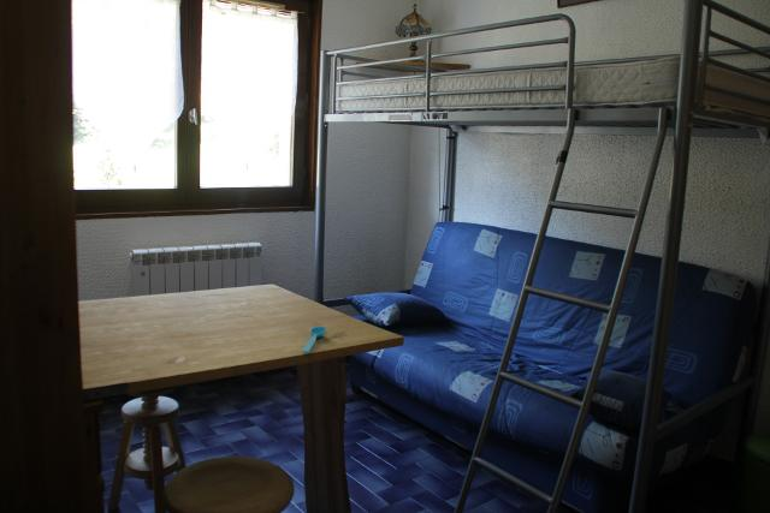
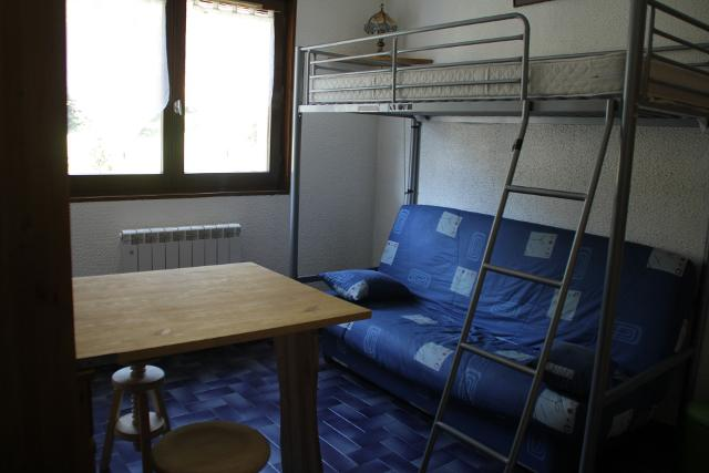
- spoon (313, 338)
